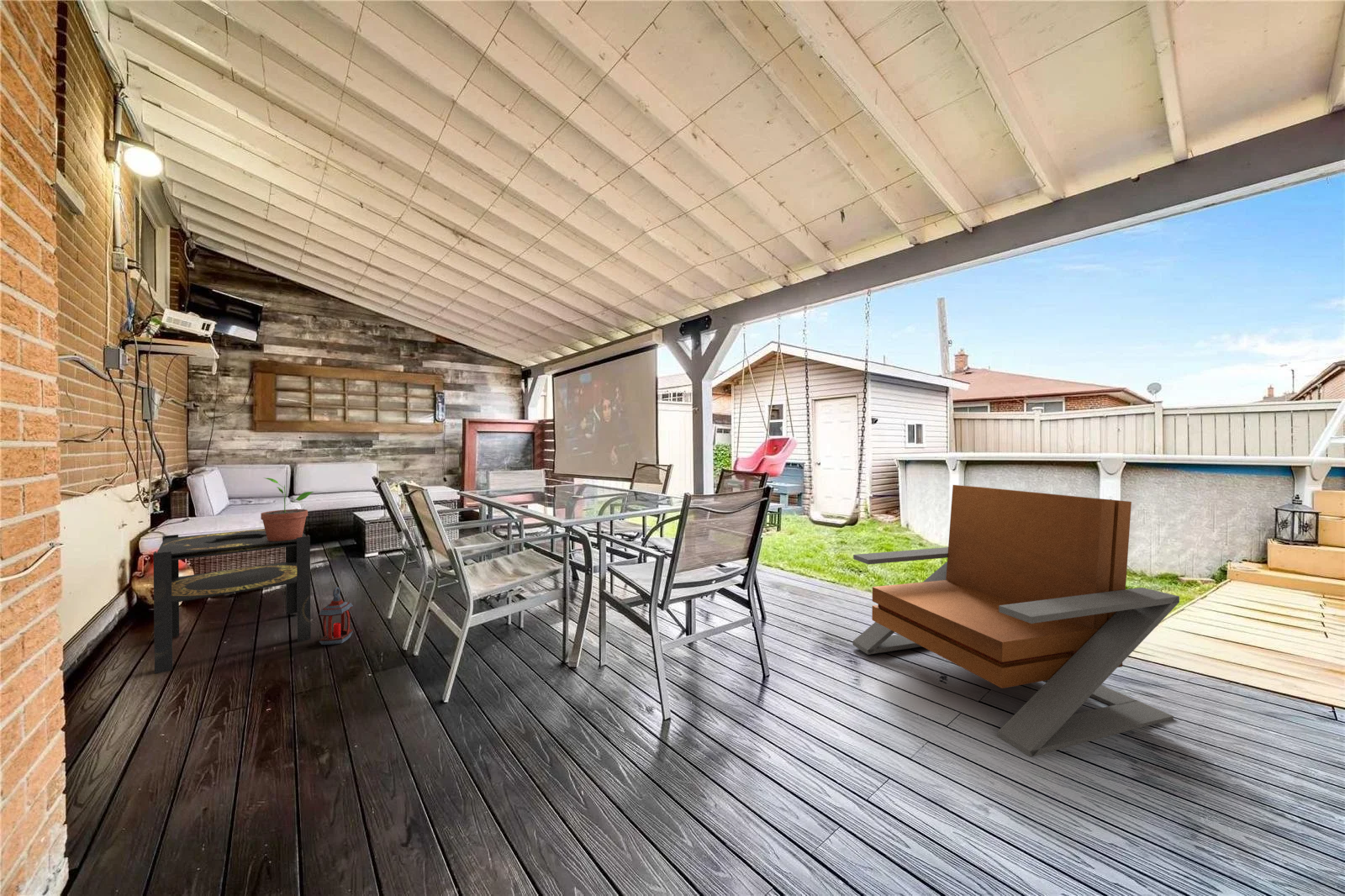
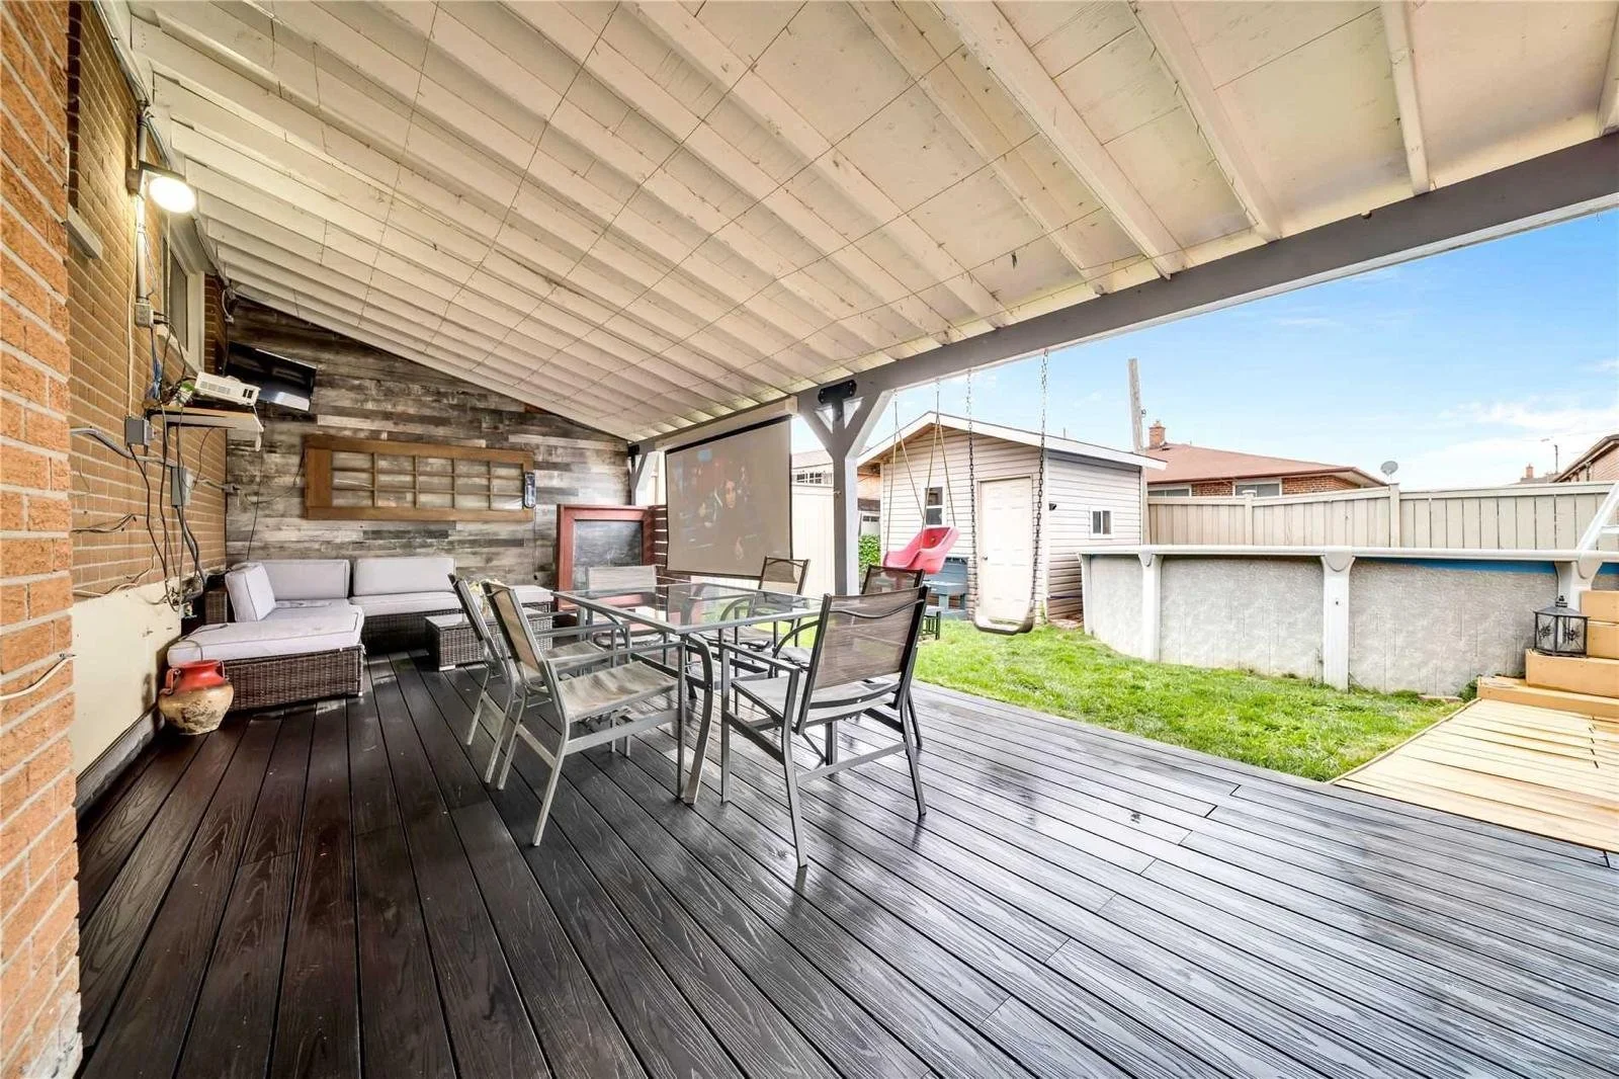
- lantern (336, 614)
- side table (236, 588)
- potted plant (284, 505)
- lounge chair (990, 584)
